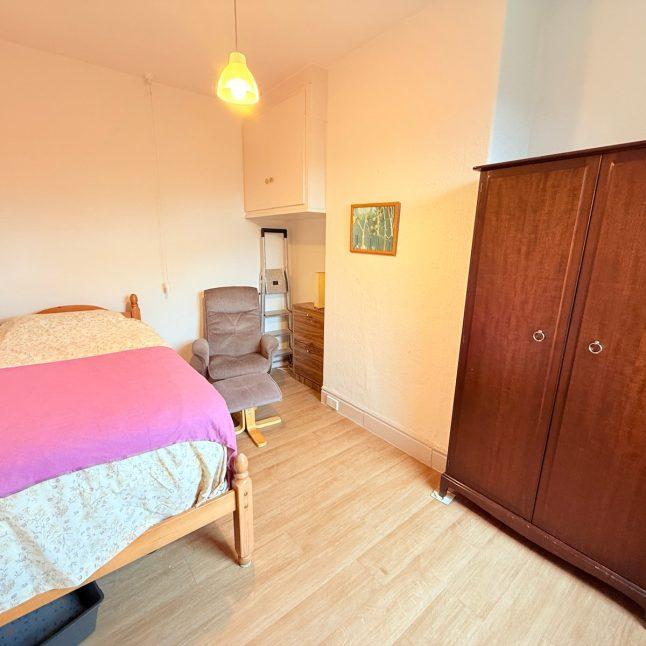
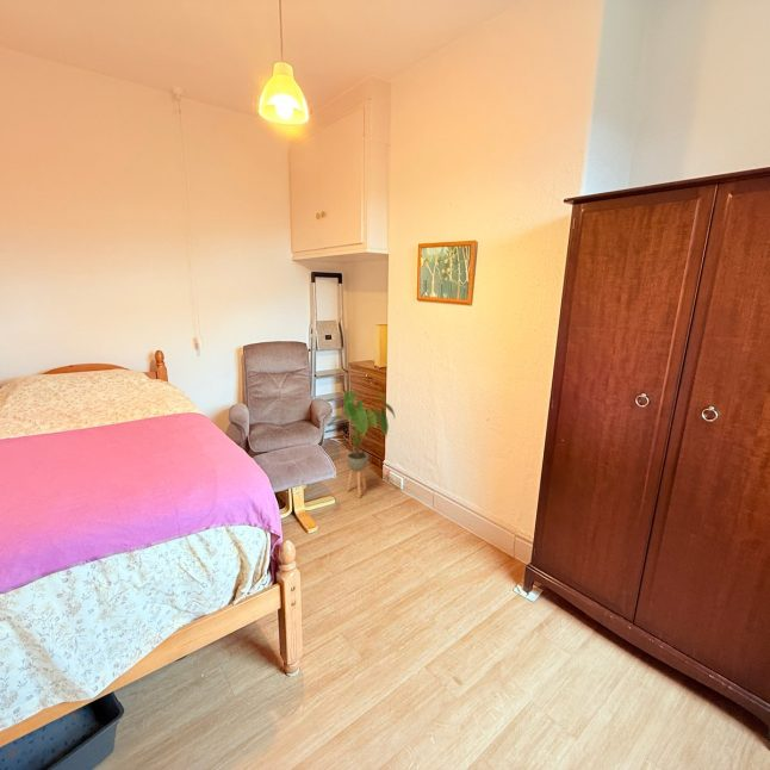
+ house plant (360, 442)
